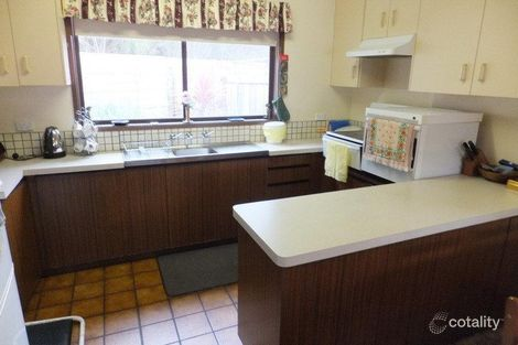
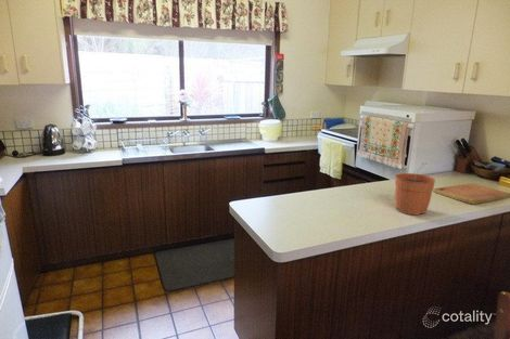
+ cutting board (472, 193)
+ plant pot (413, 185)
